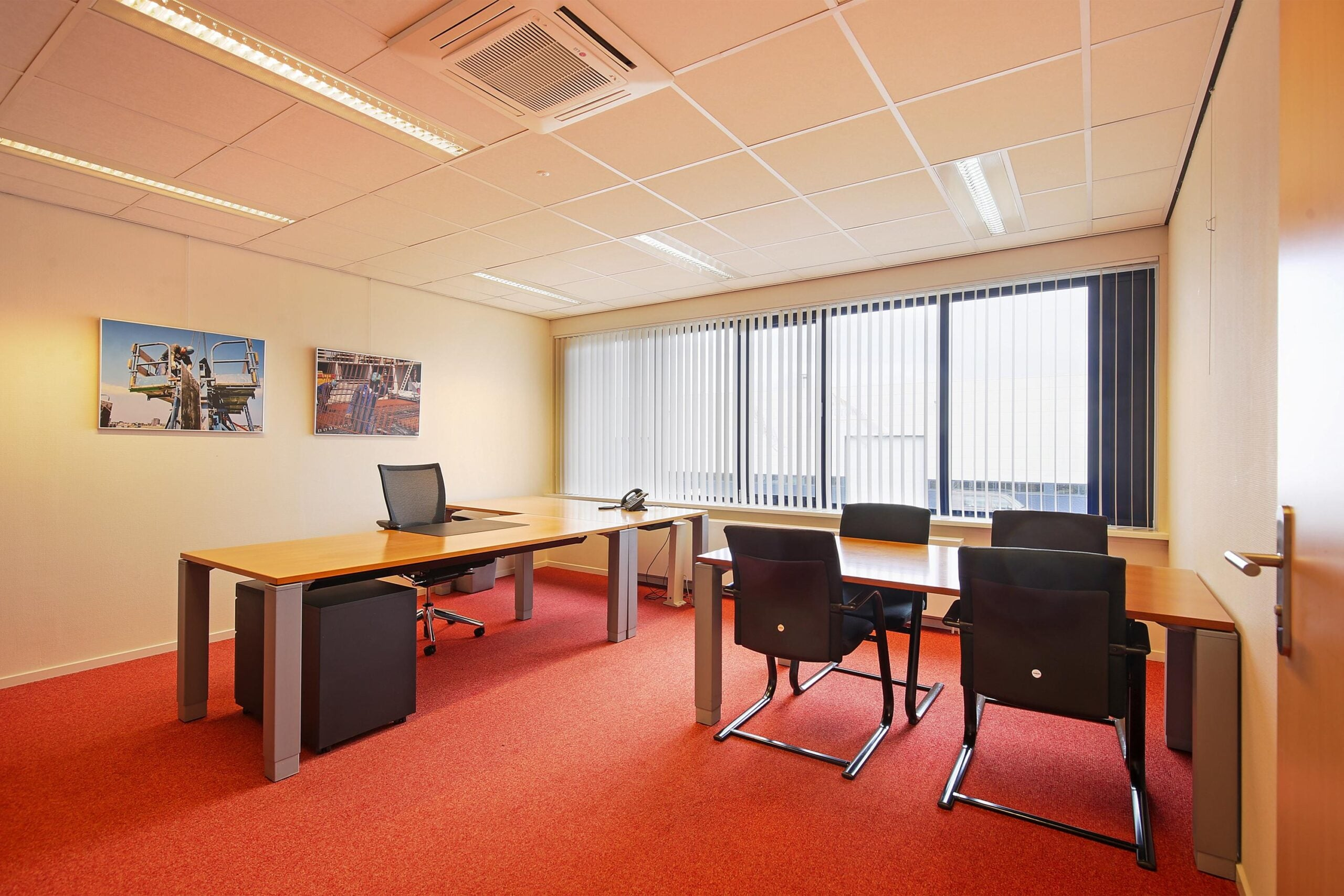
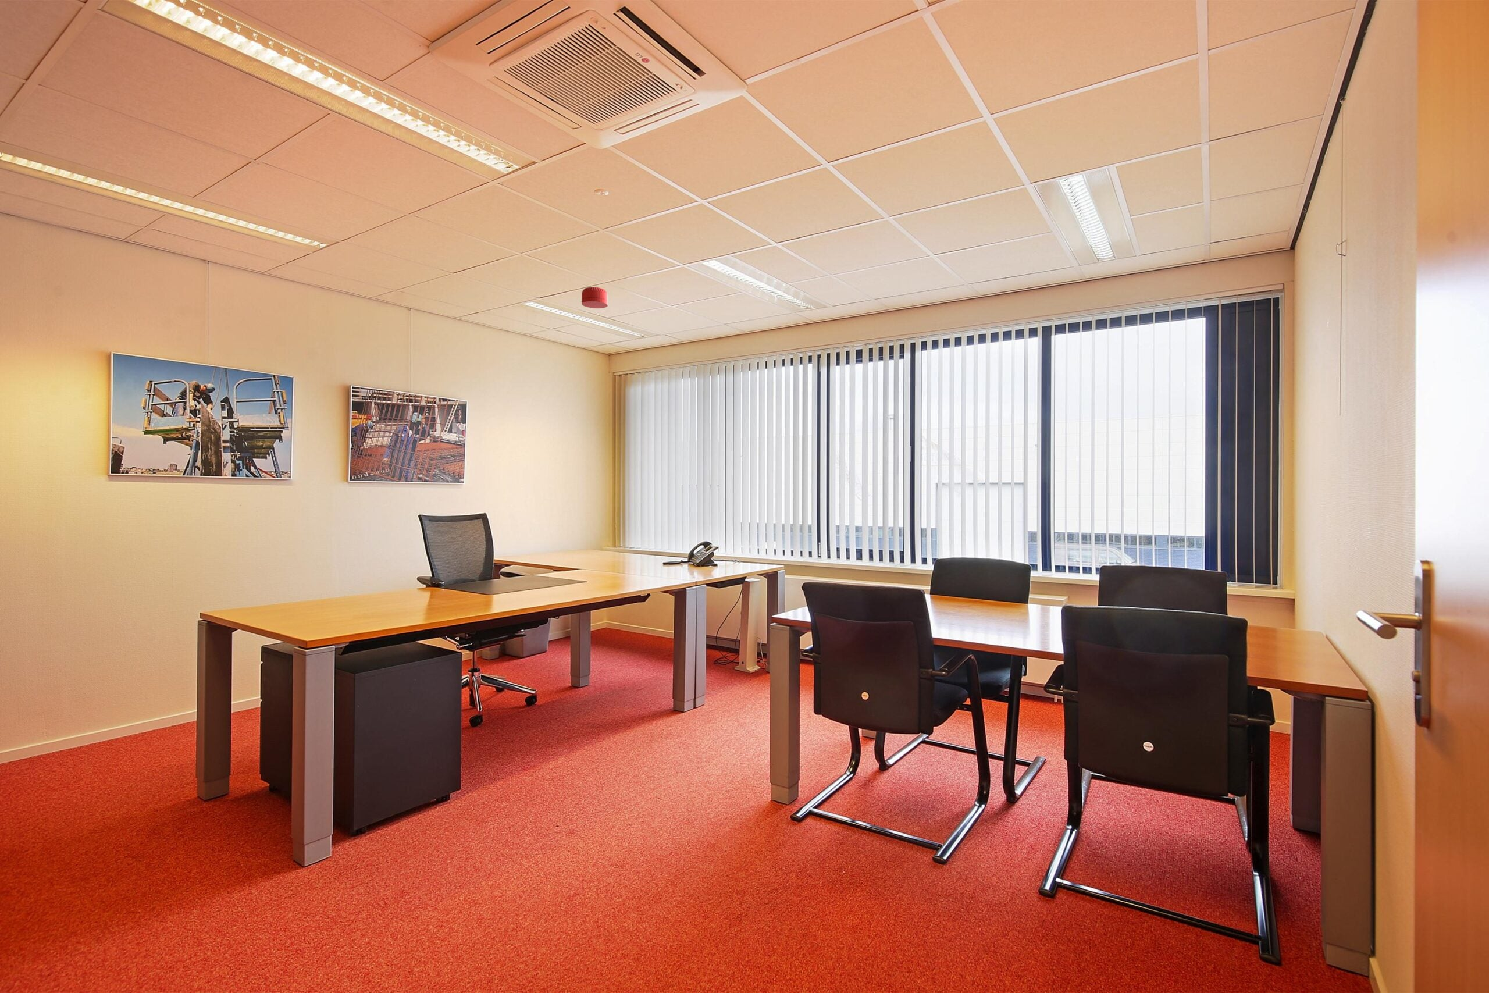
+ smoke detector (595, 297)
